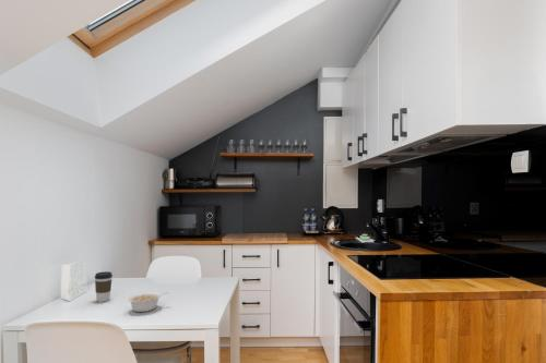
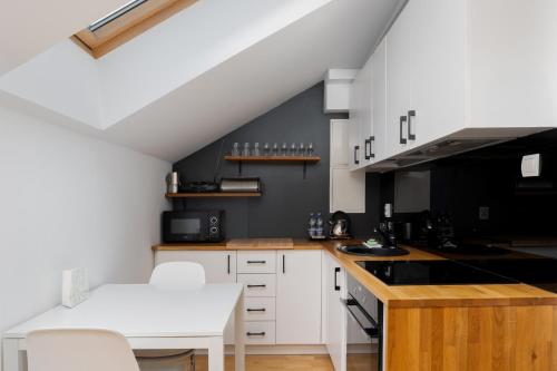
- legume (145, 301)
- coffee cup (103, 286)
